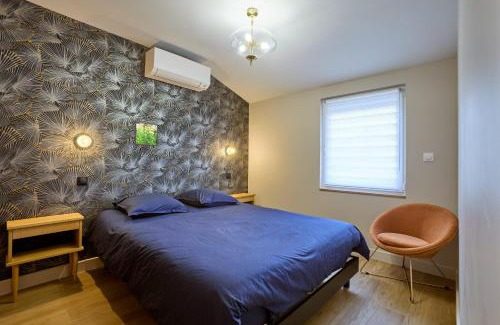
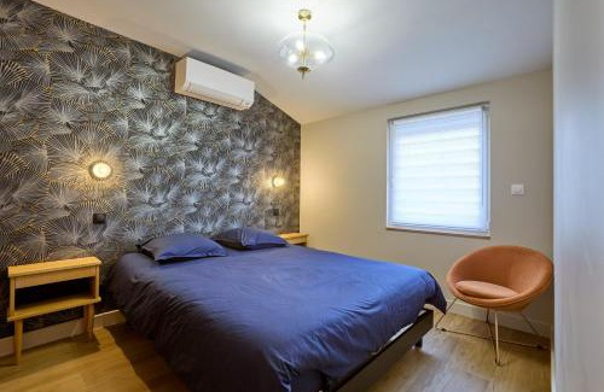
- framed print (146, 134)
